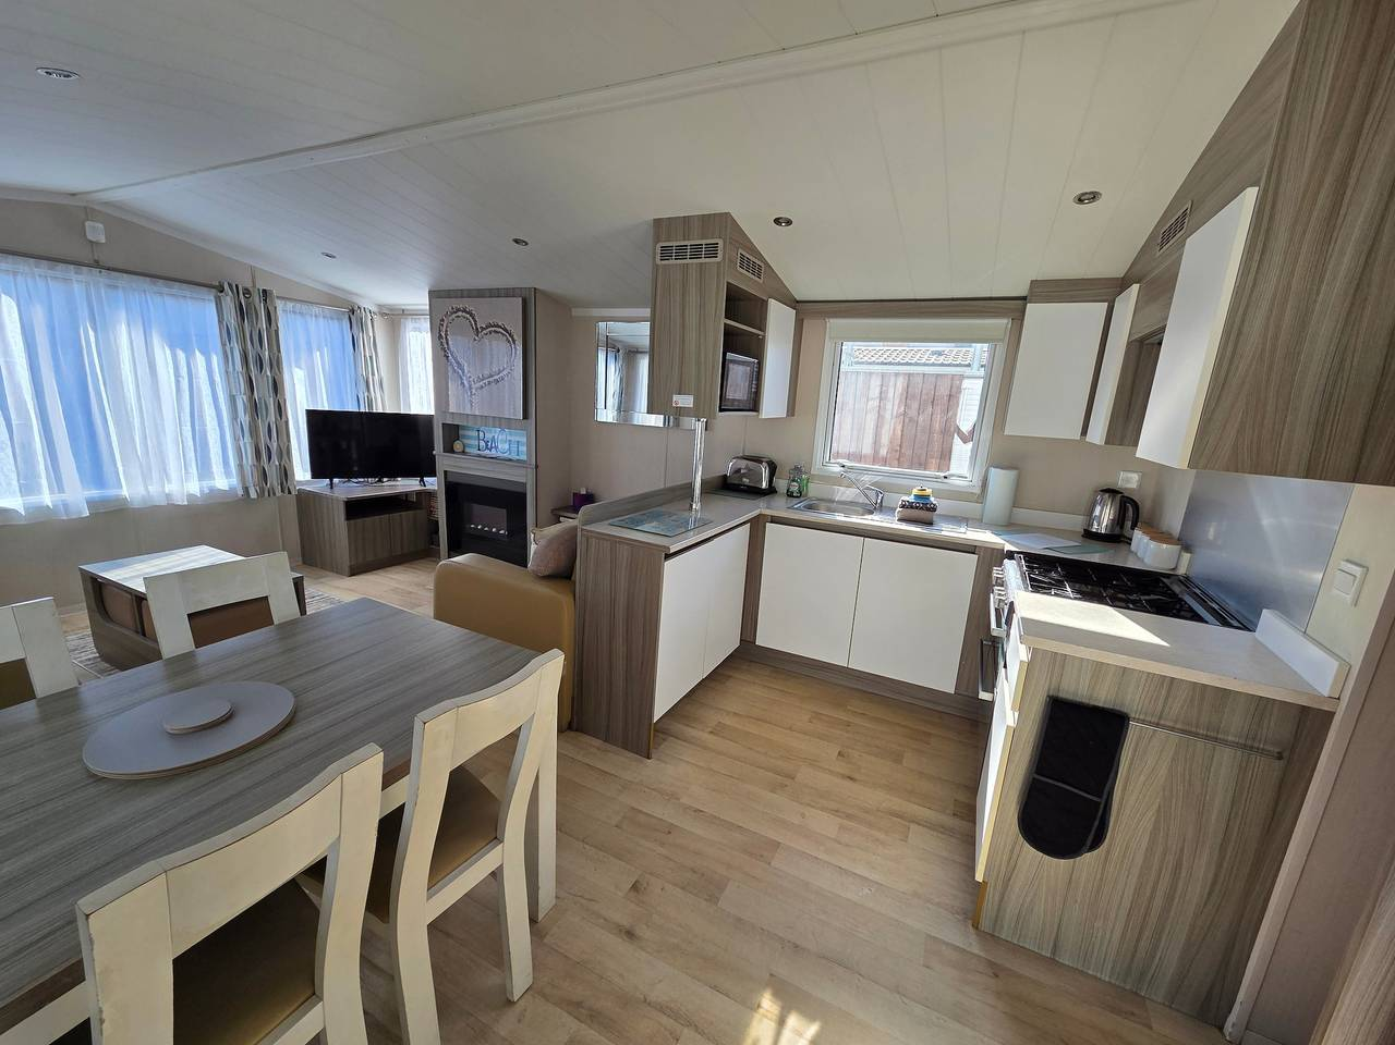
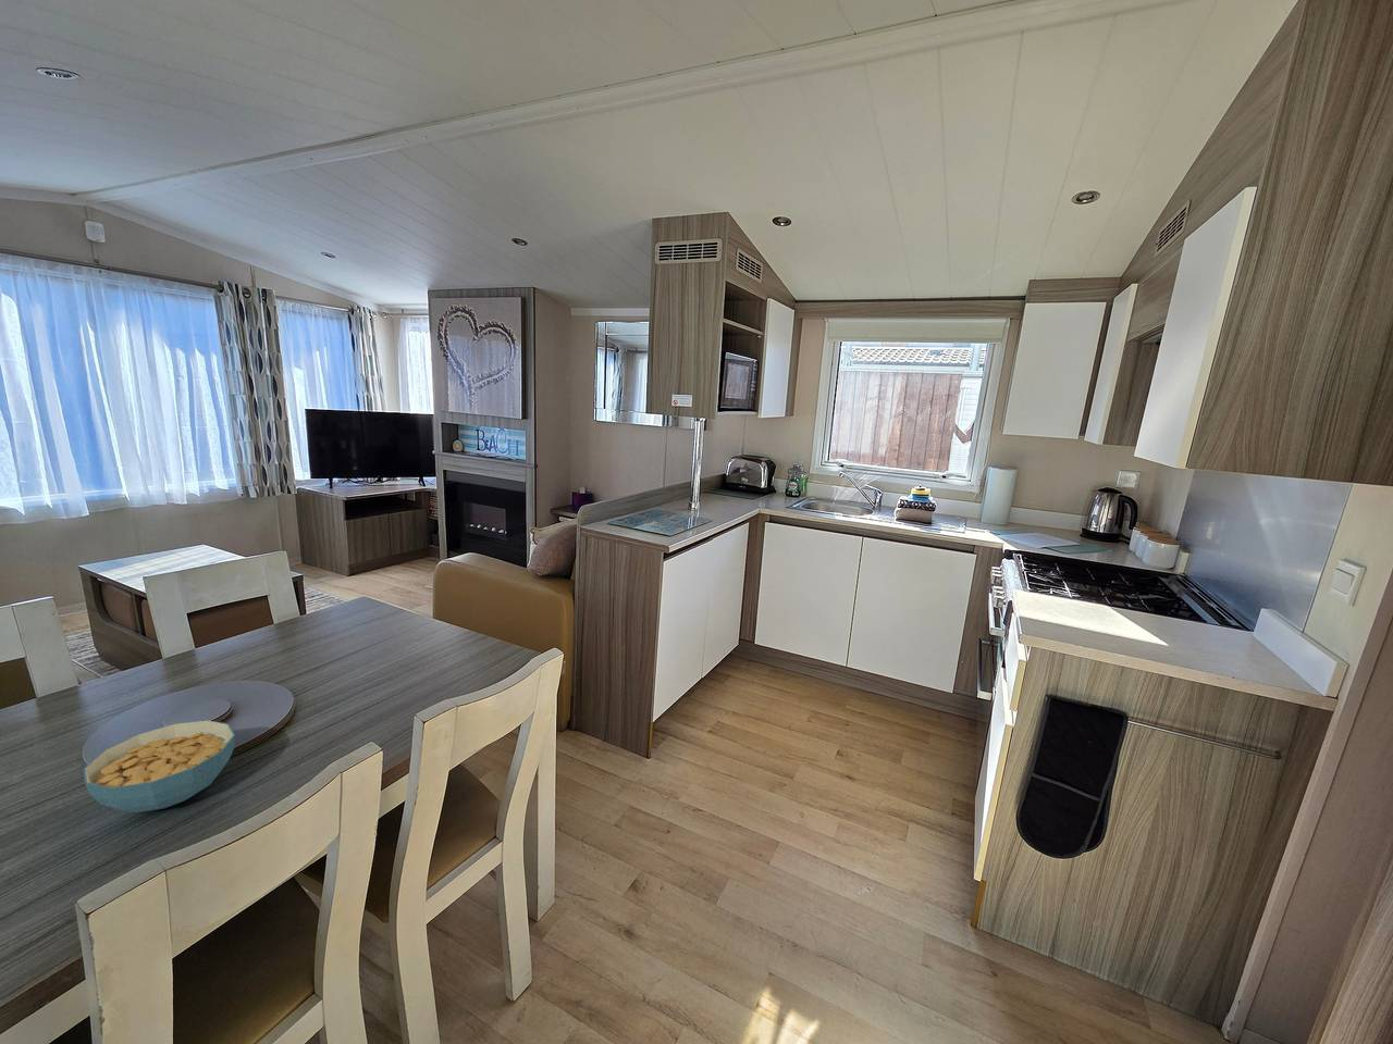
+ cereal bowl (167, 774)
